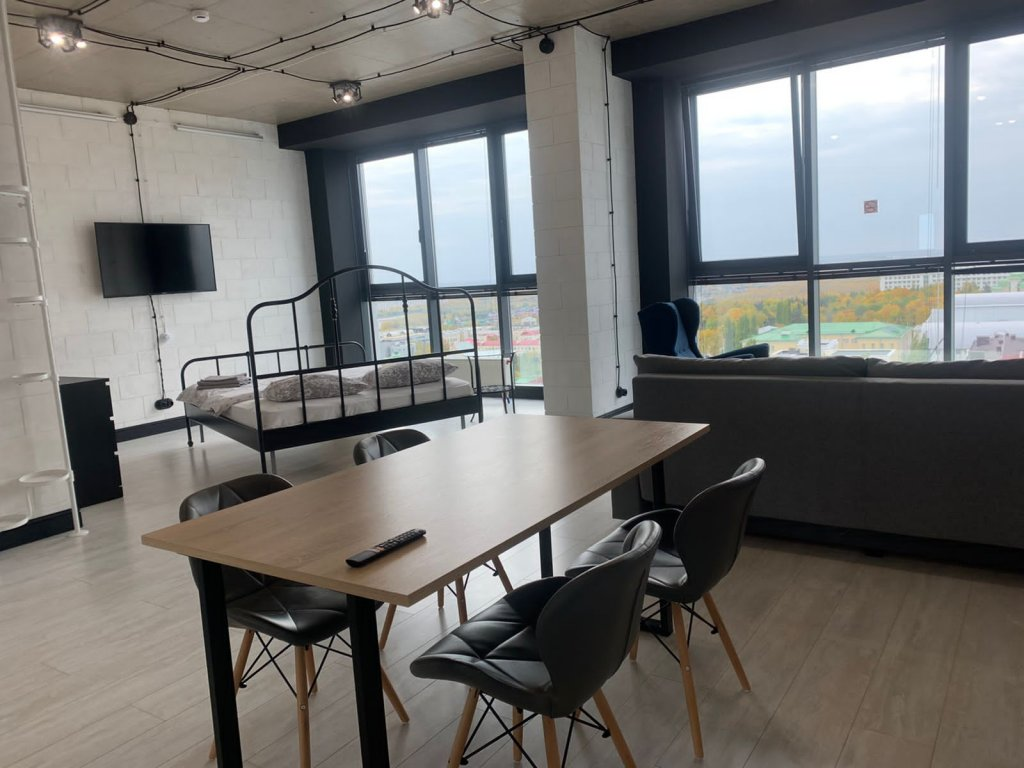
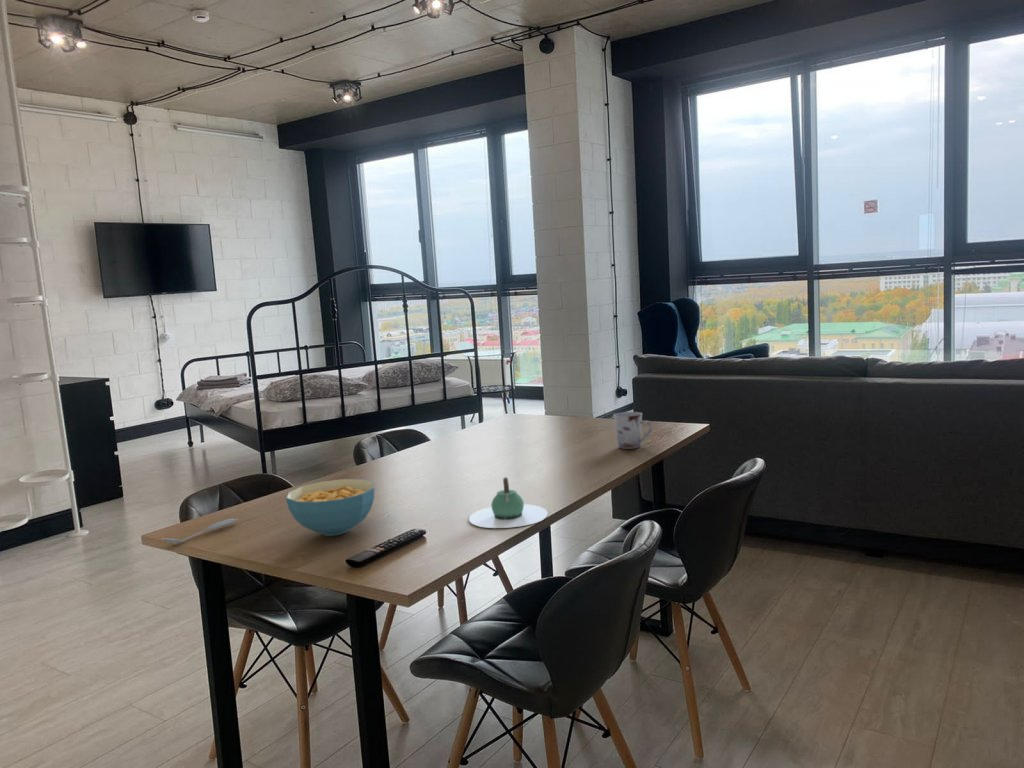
+ spoon (201, 531)
+ cereal bowl (333, 510)
+ teapot (506, 496)
+ cup (633, 430)
